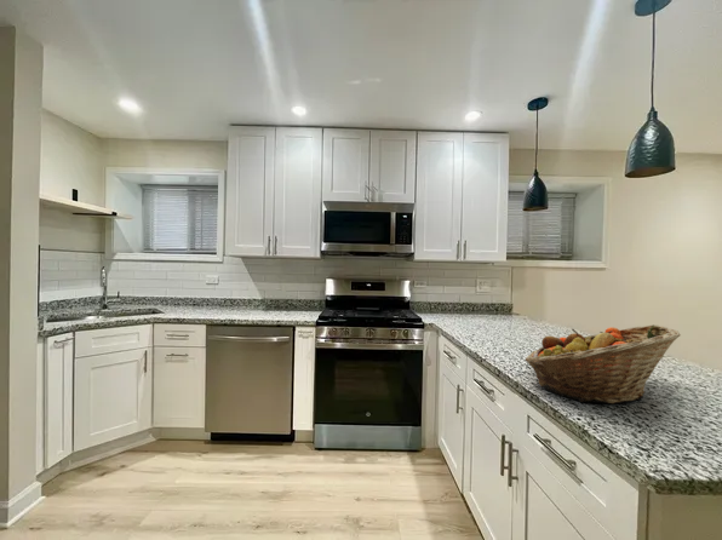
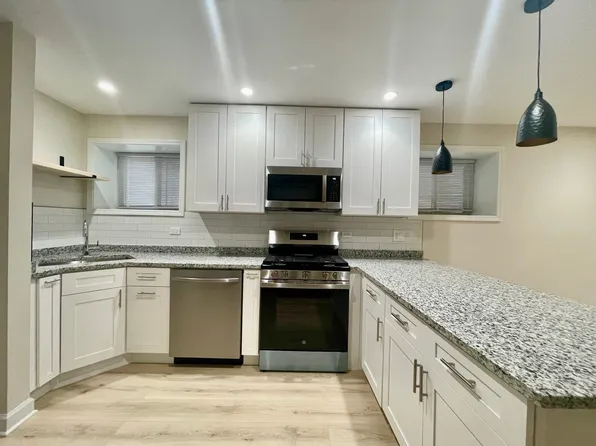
- fruit basket (596, 355)
